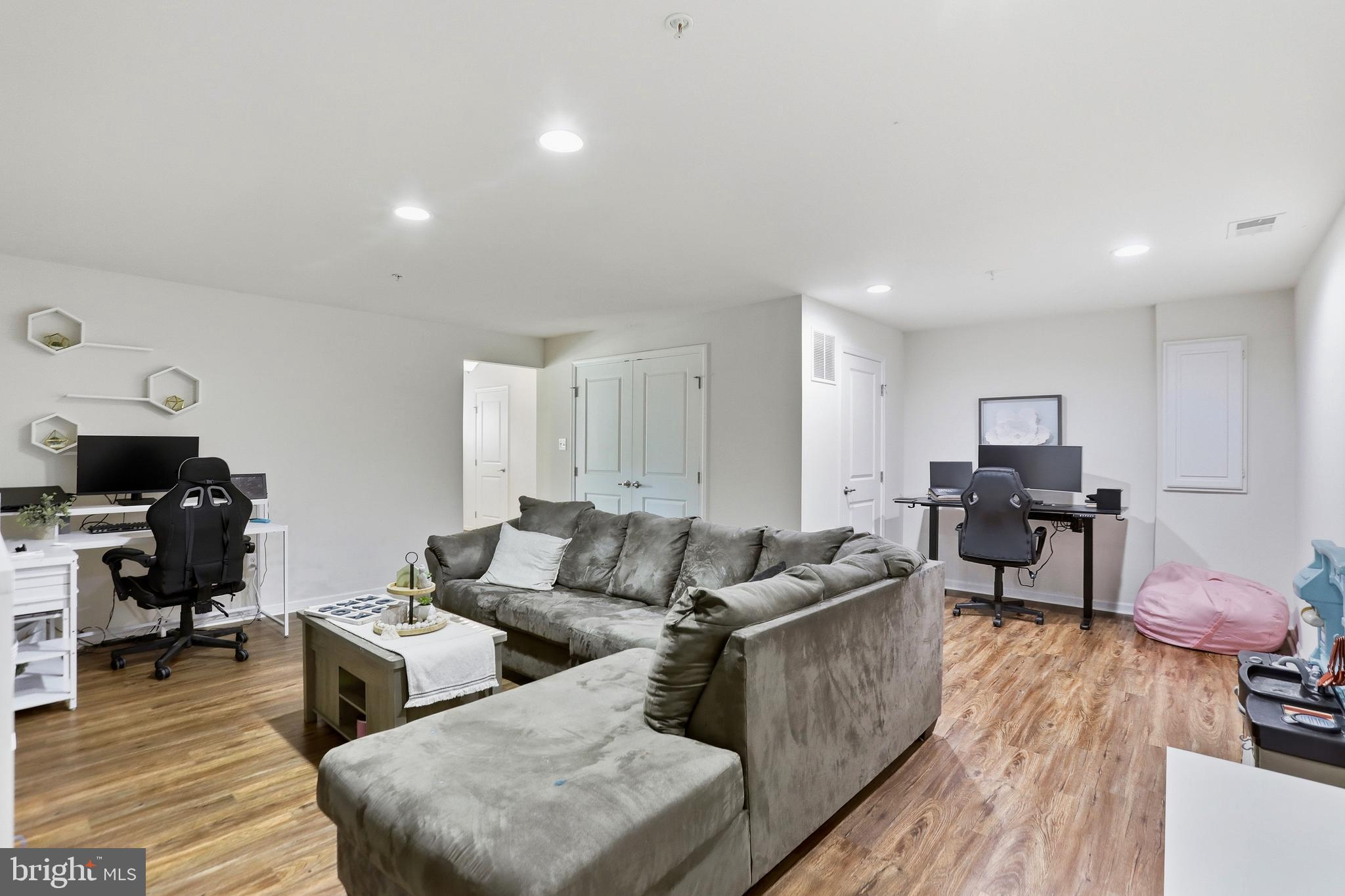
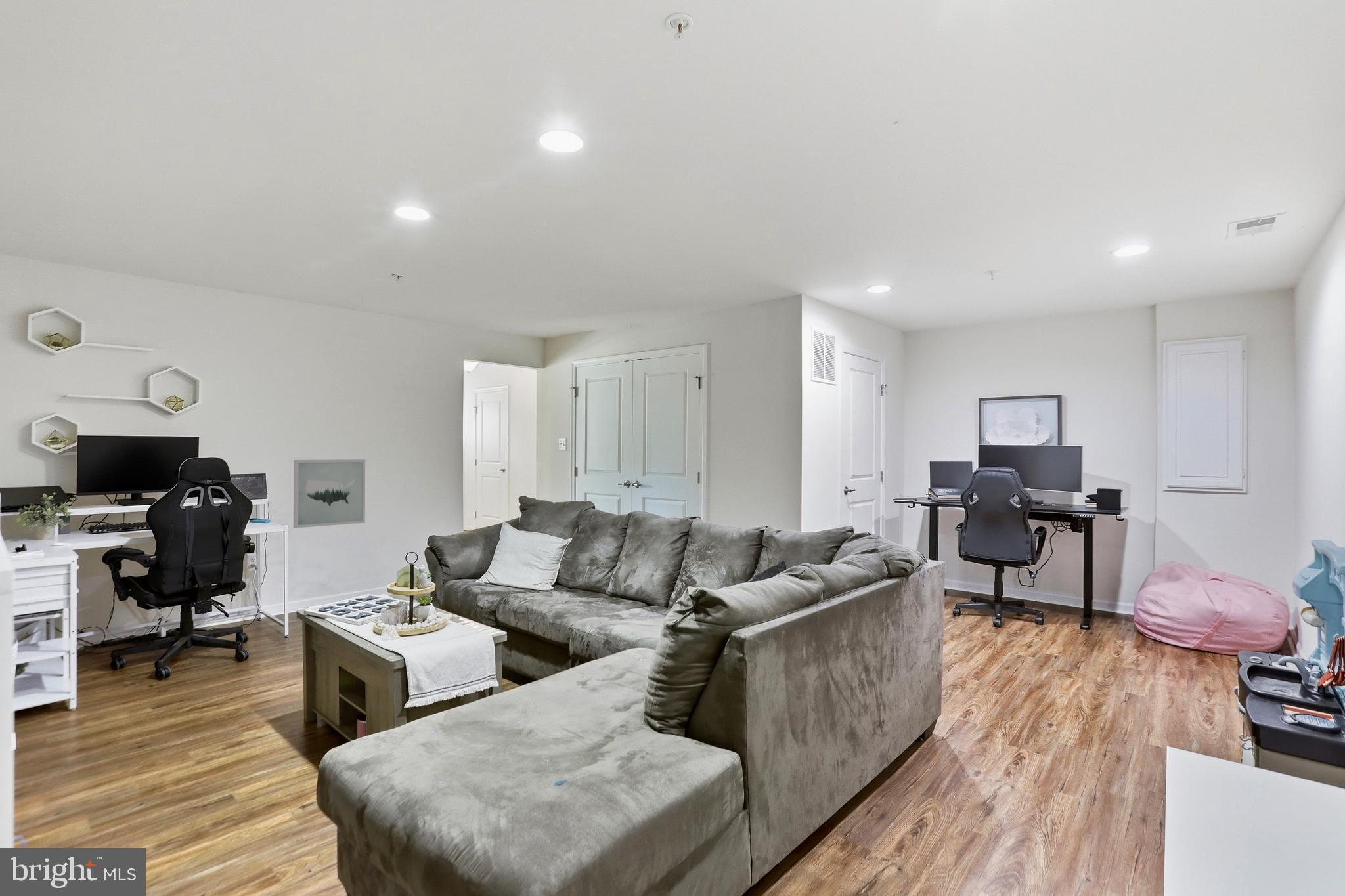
+ wall art (330, 492)
